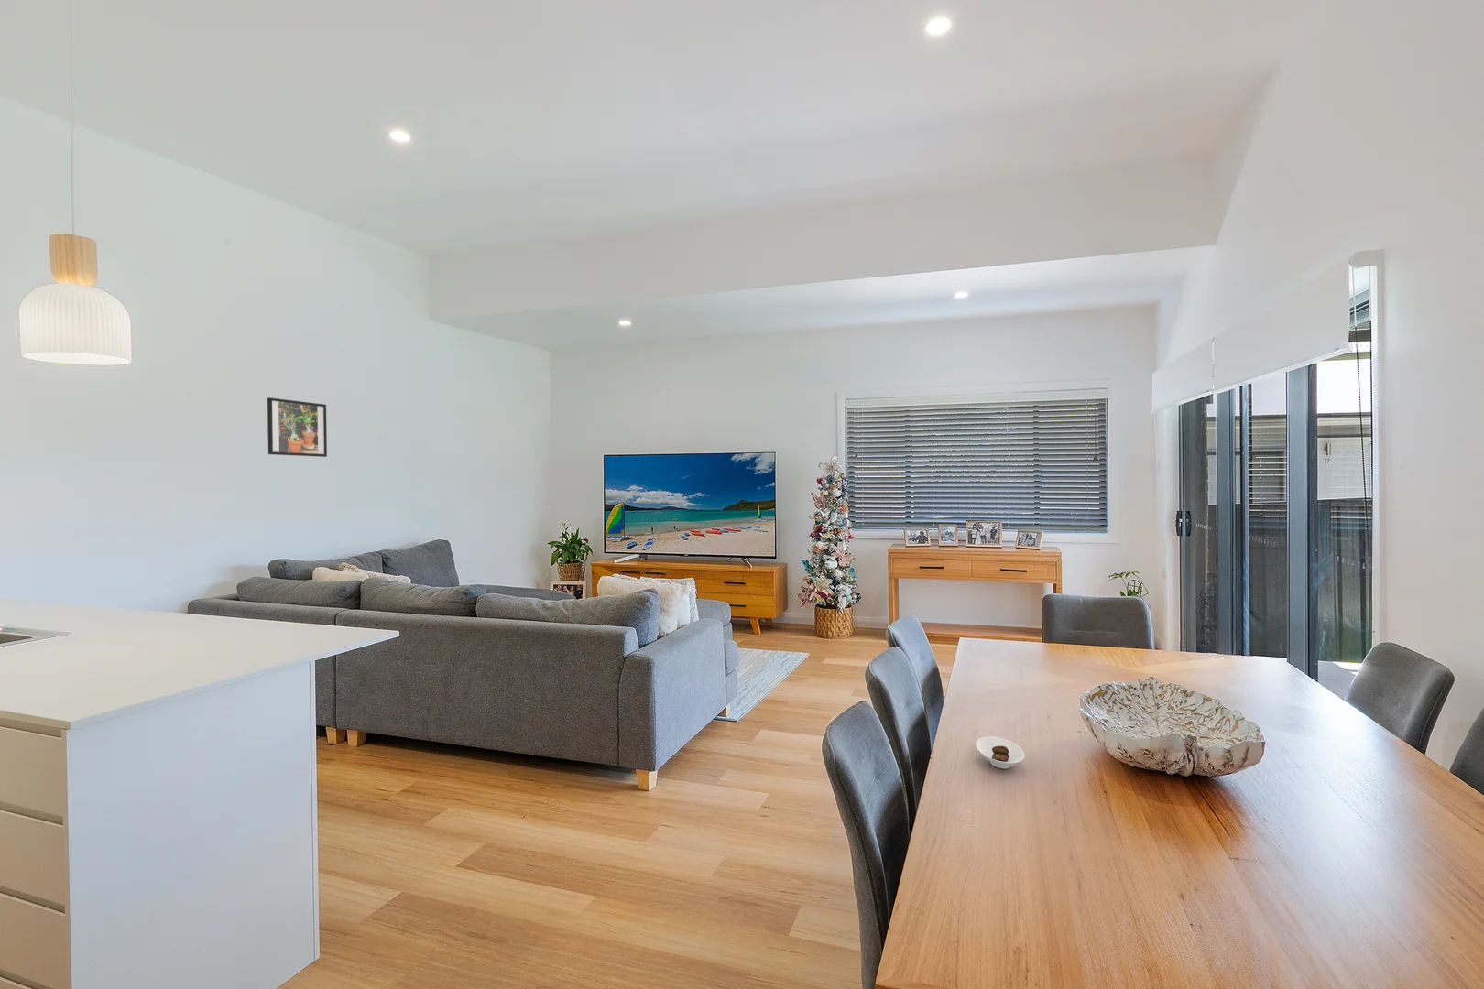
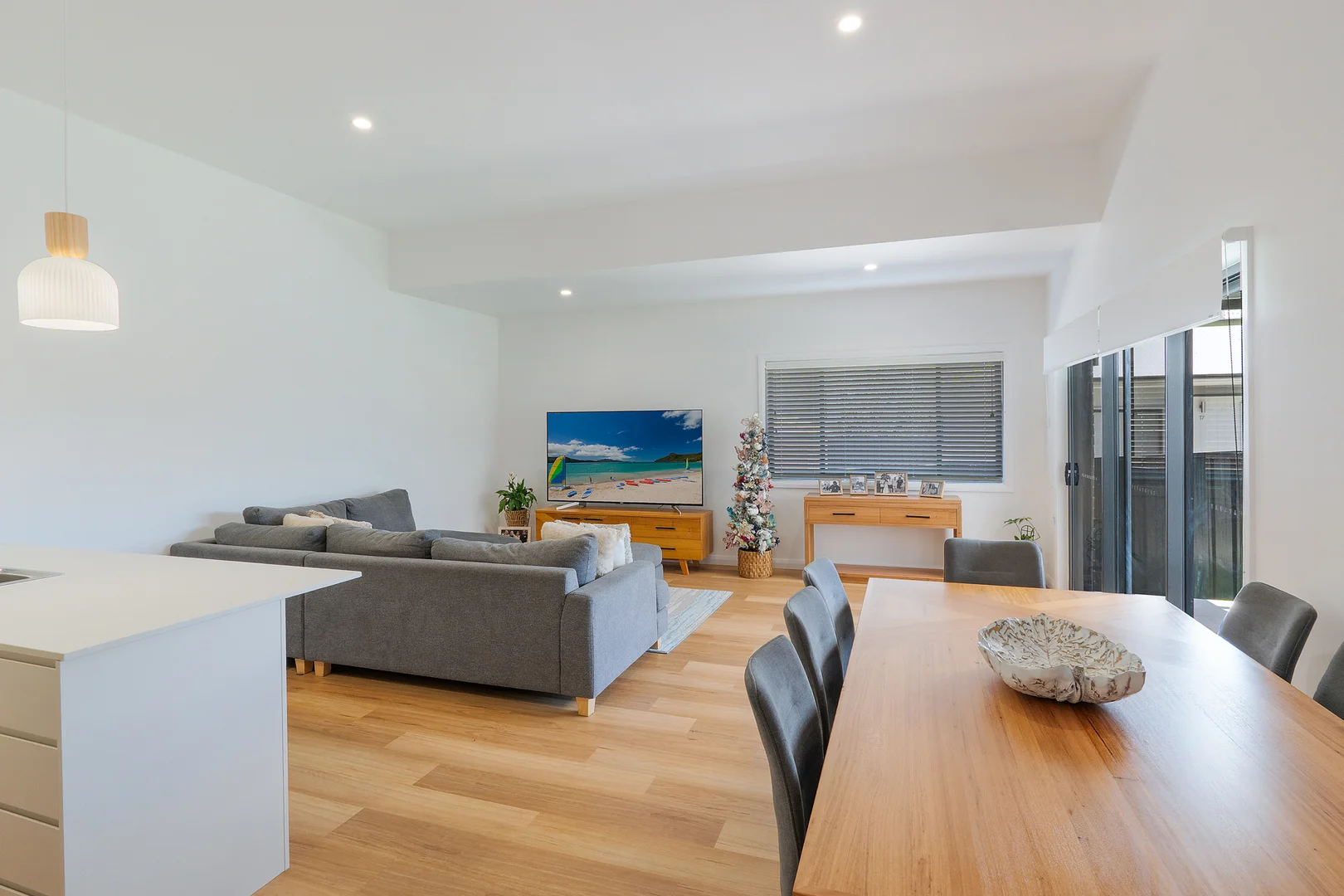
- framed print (298, 427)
- saucer (999, 754)
